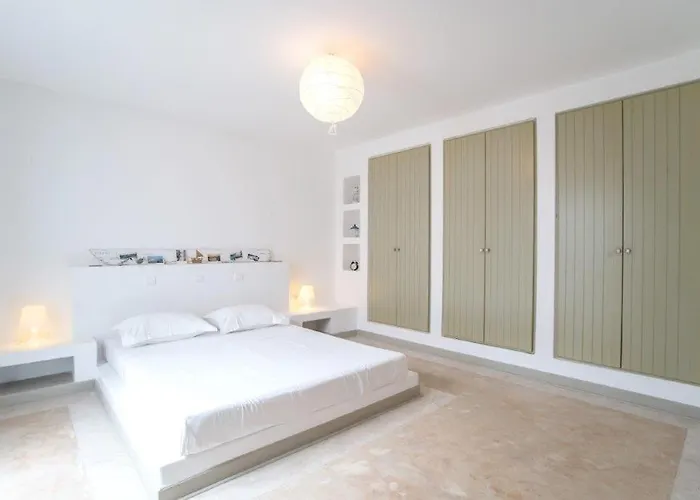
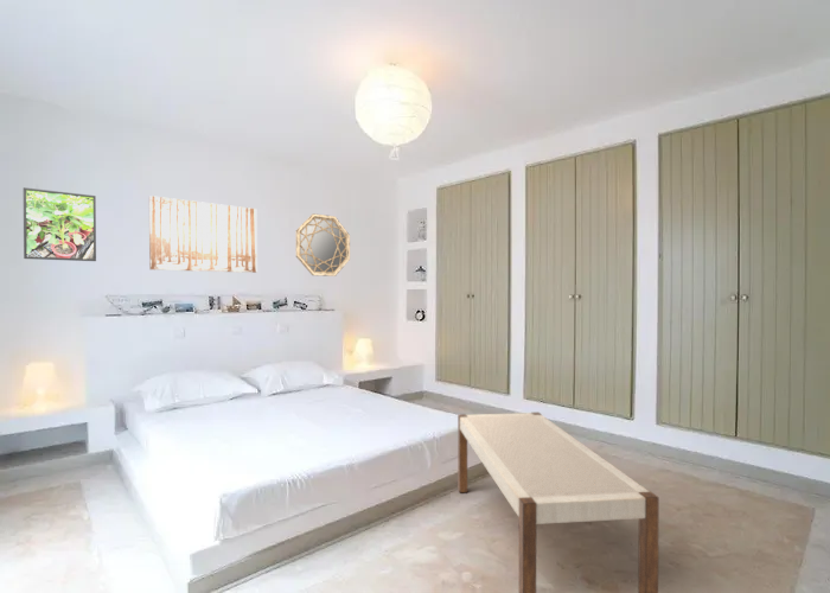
+ home mirror (324, 246)
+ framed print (60, 225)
+ wall art (206, 236)
+ bench (532, 491)
